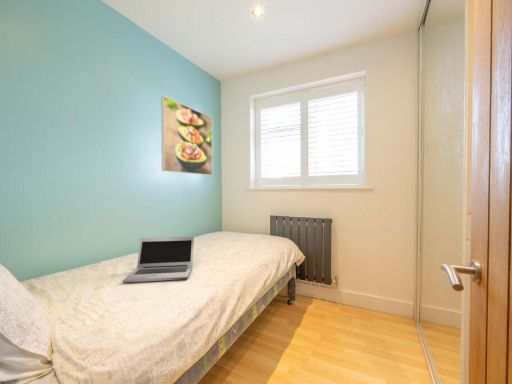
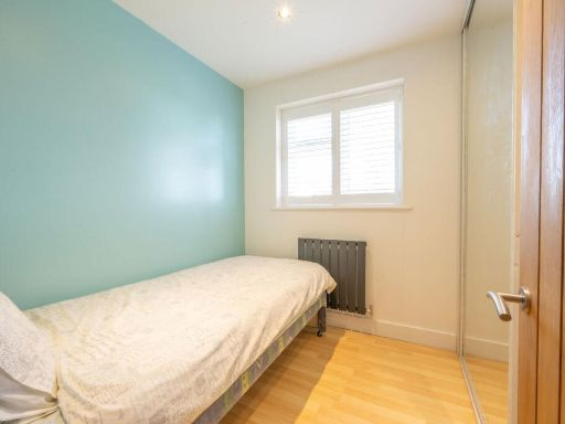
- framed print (190, 140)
- laptop (162, 257)
